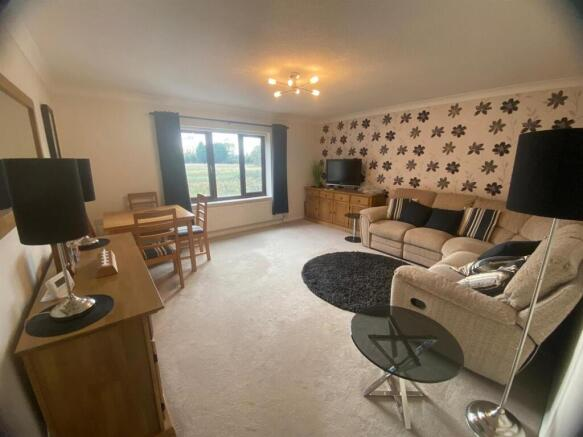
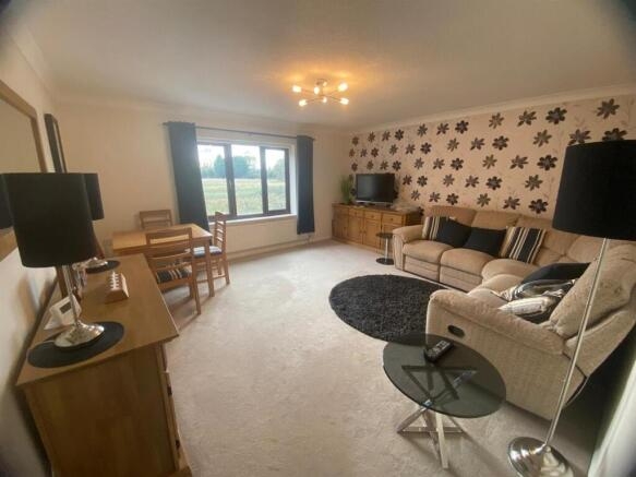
+ remote control (439, 348)
